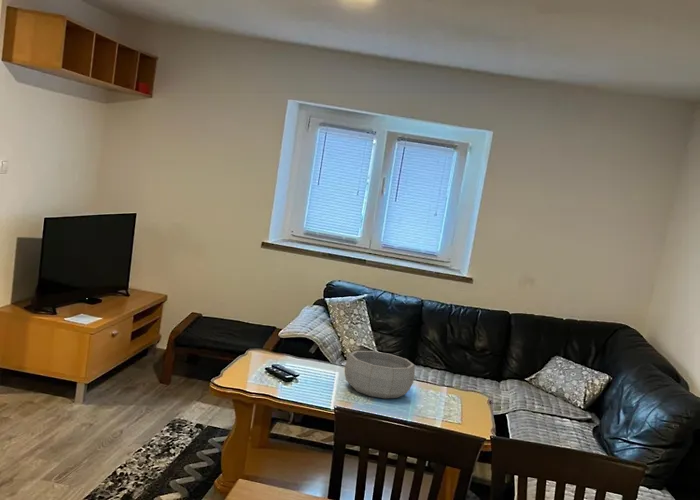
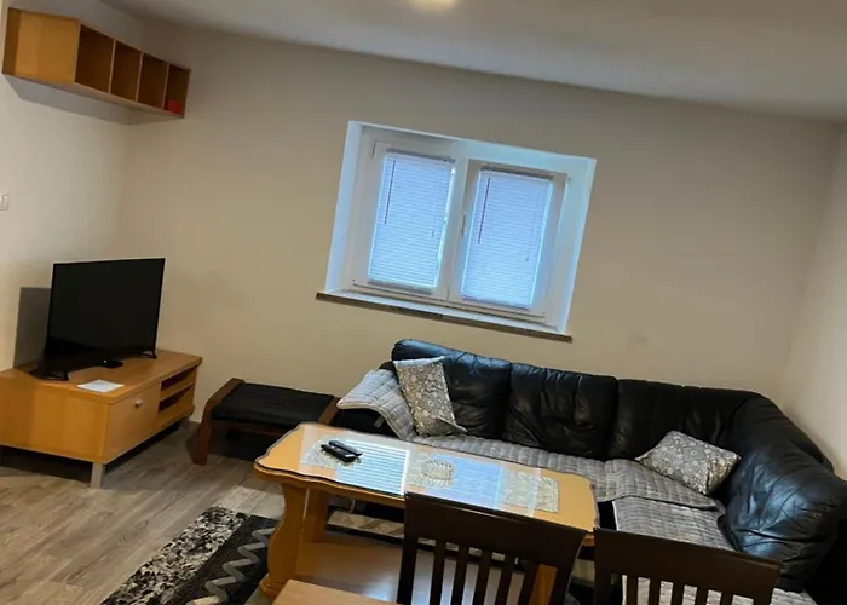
- decorative bowl (379, 375)
